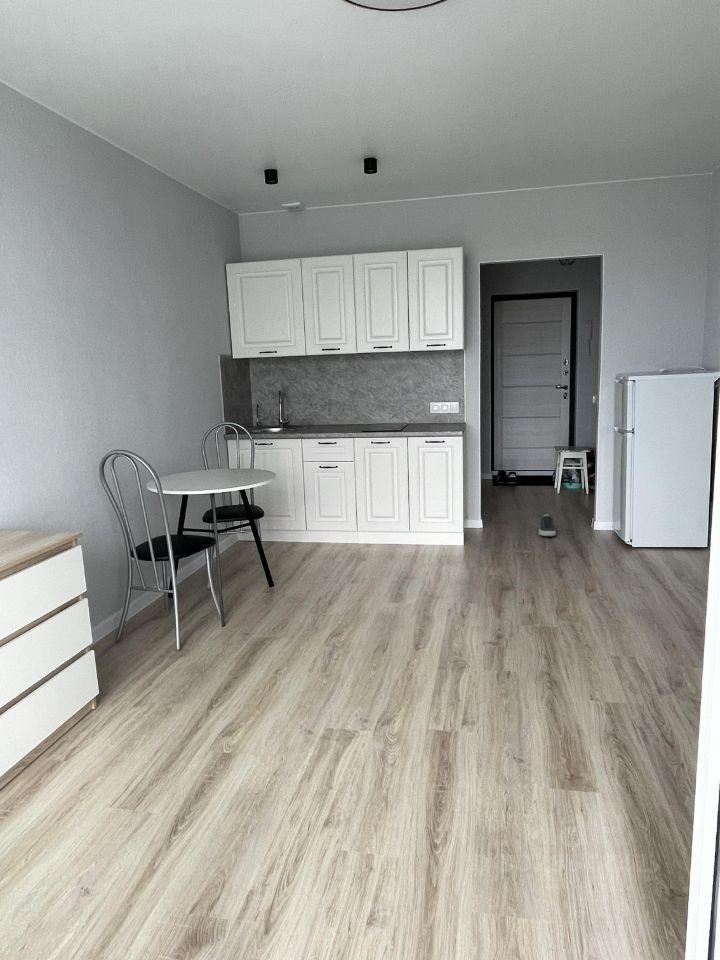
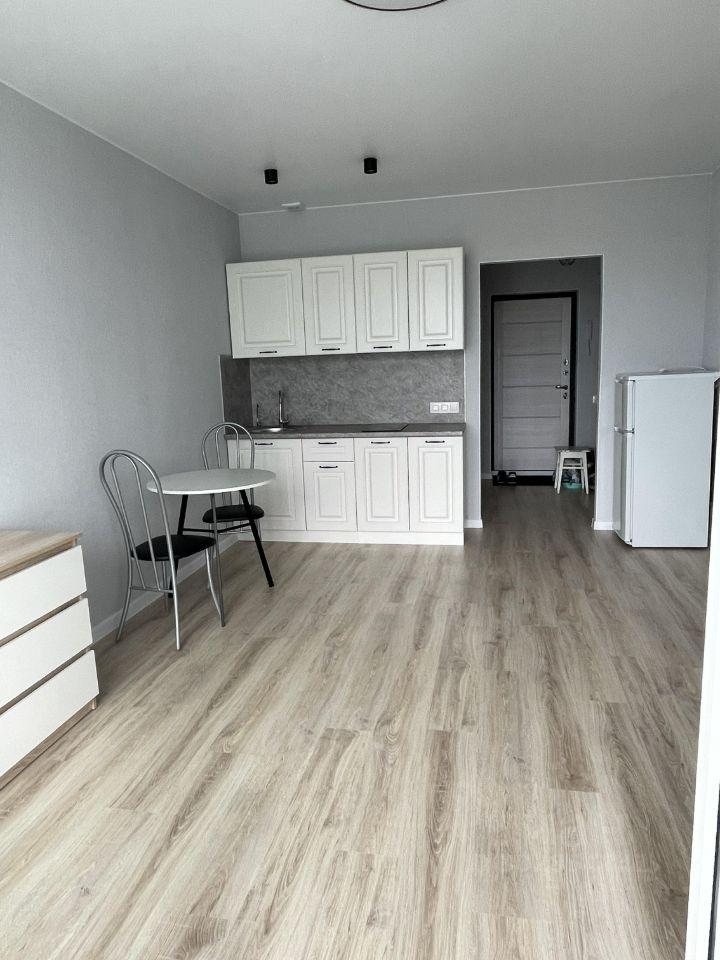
- shoe (546, 525)
